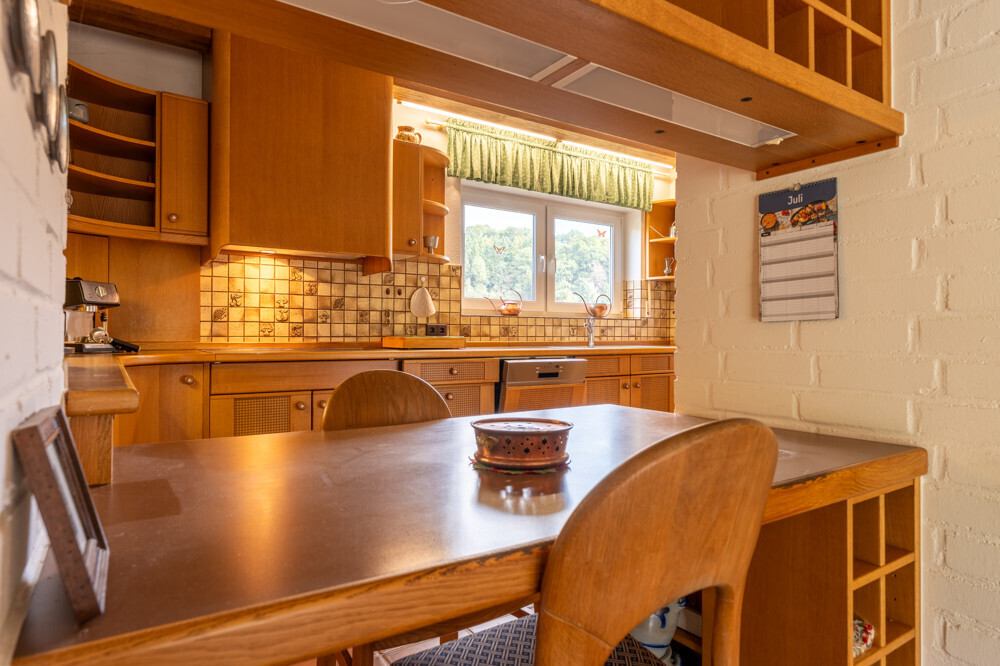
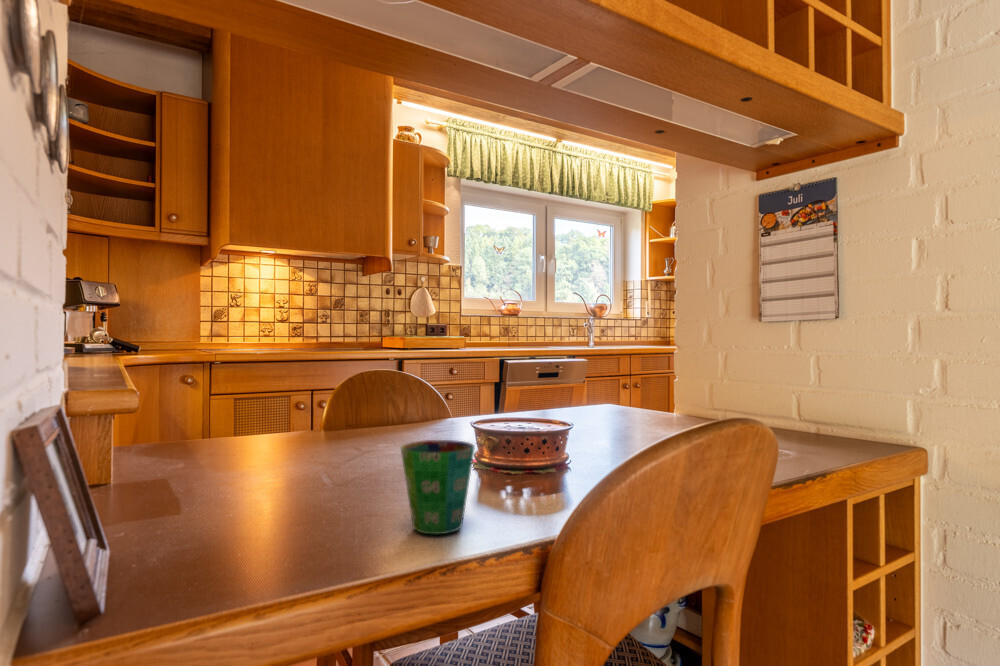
+ cup (437, 483)
